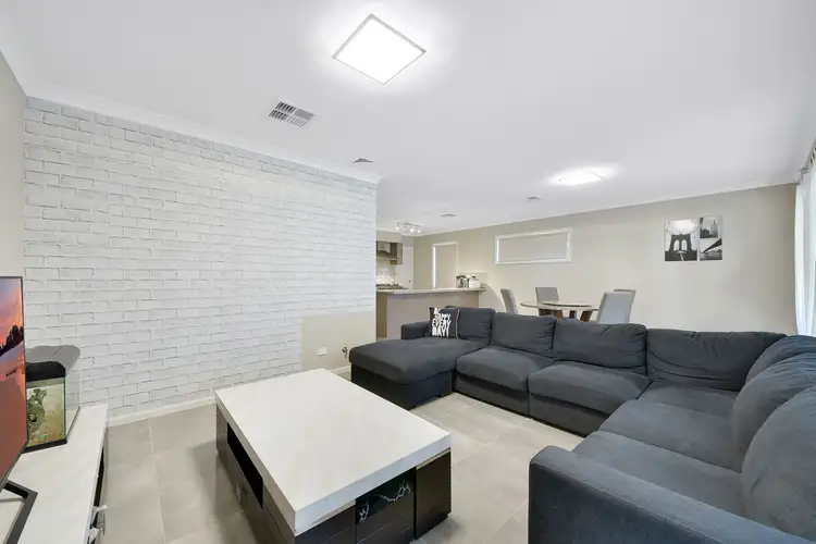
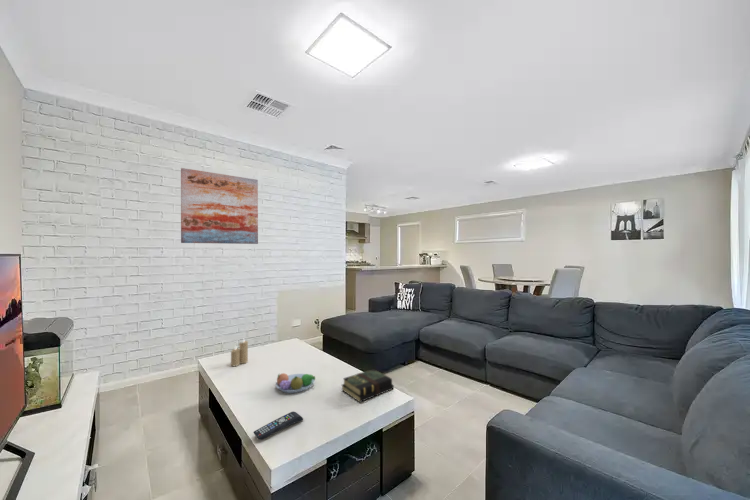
+ candle (239, 351)
+ wall art (222, 208)
+ fruit bowl (296, 378)
+ book (367, 384)
+ remote control (279, 424)
